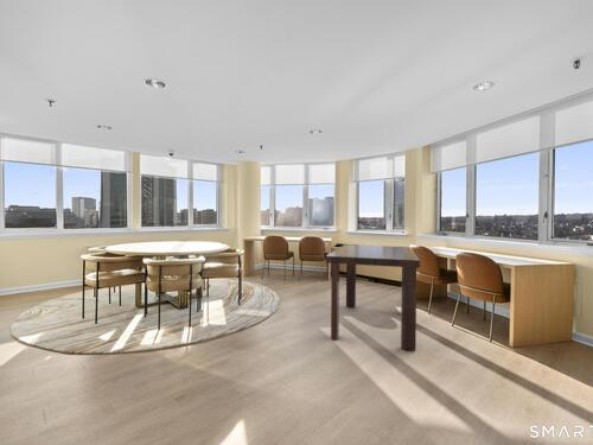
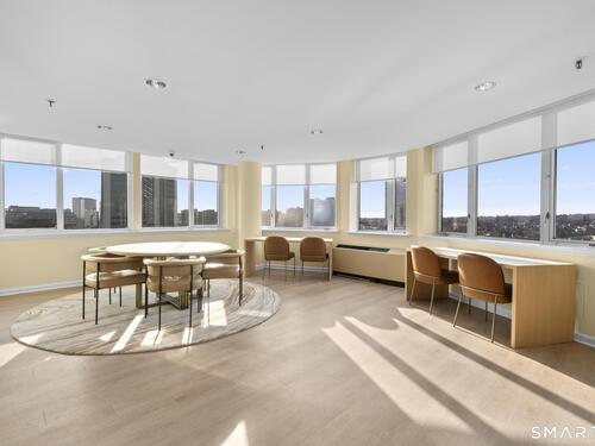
- dining table (355, 287)
